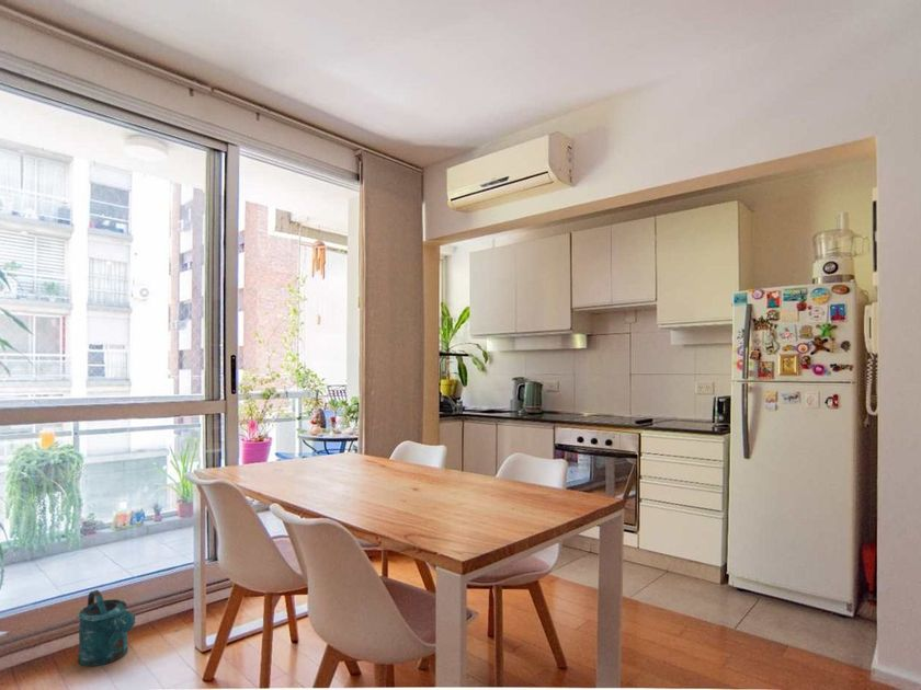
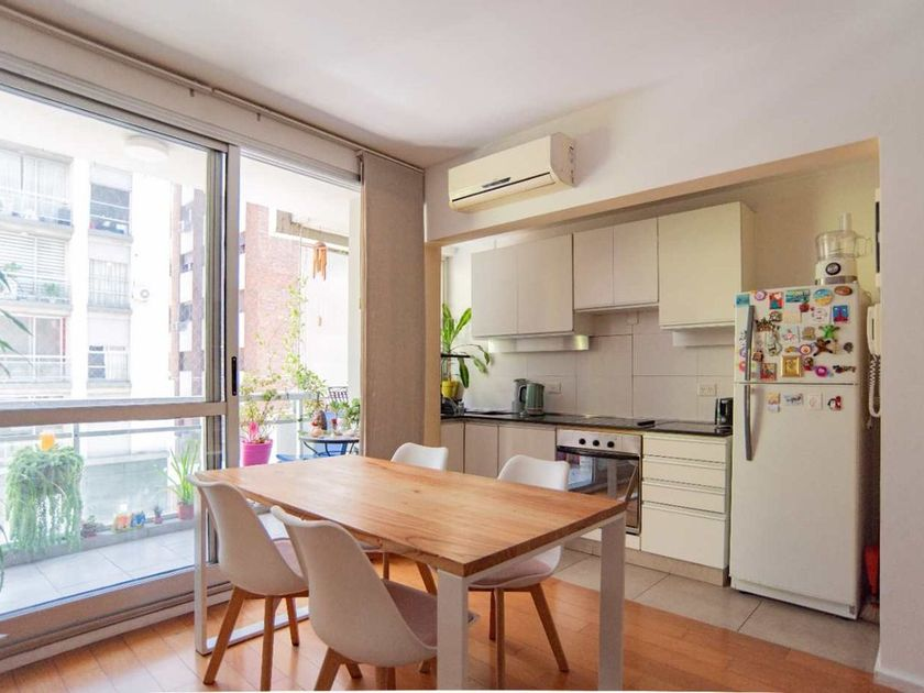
- watering can (109, 629)
